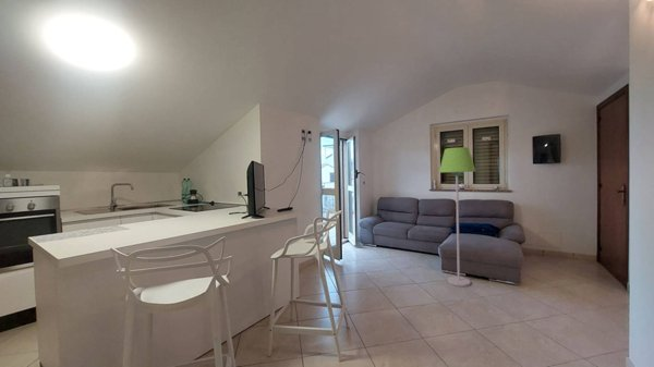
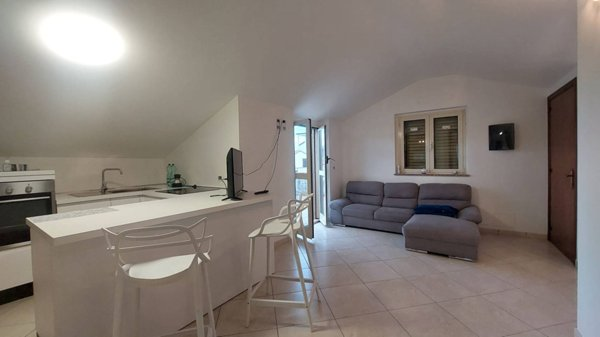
- floor lamp (457, 216)
